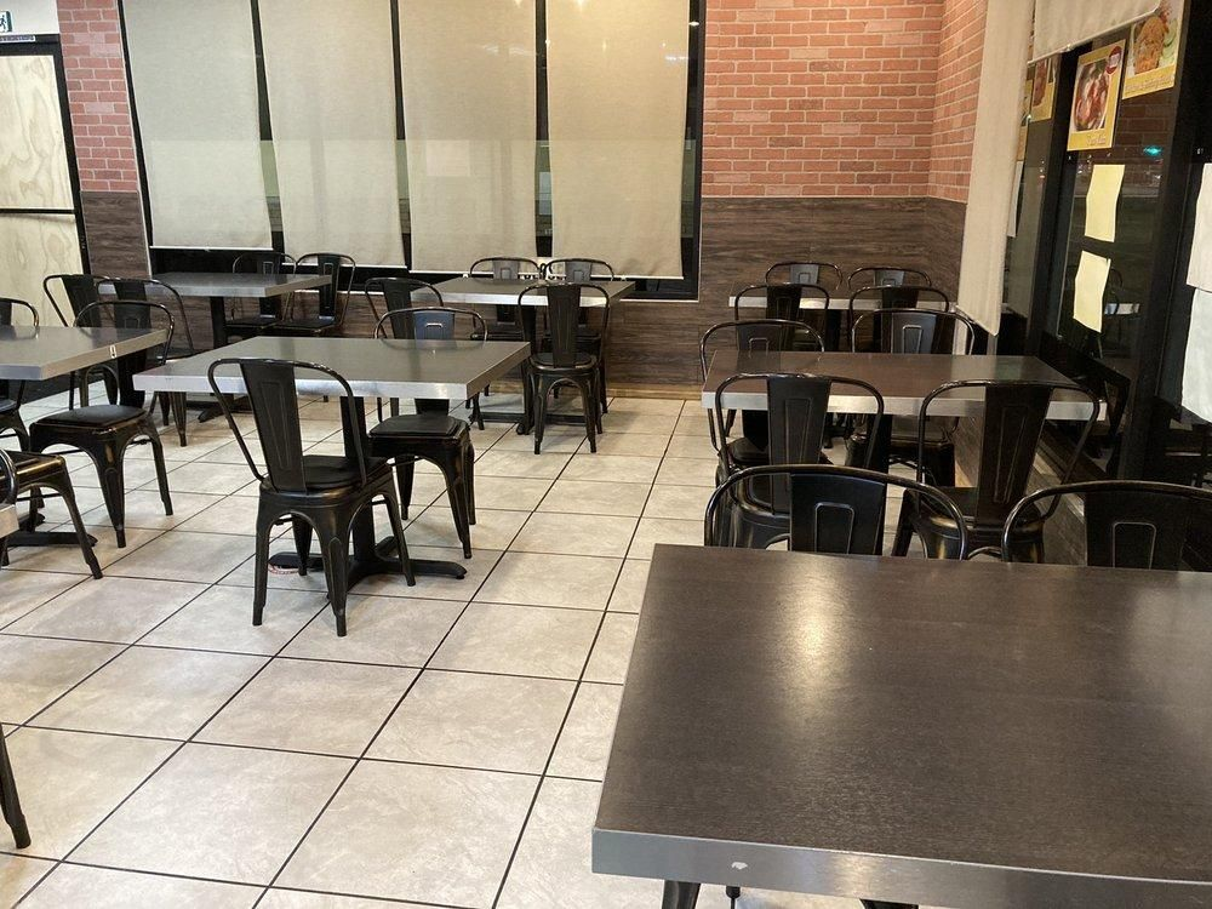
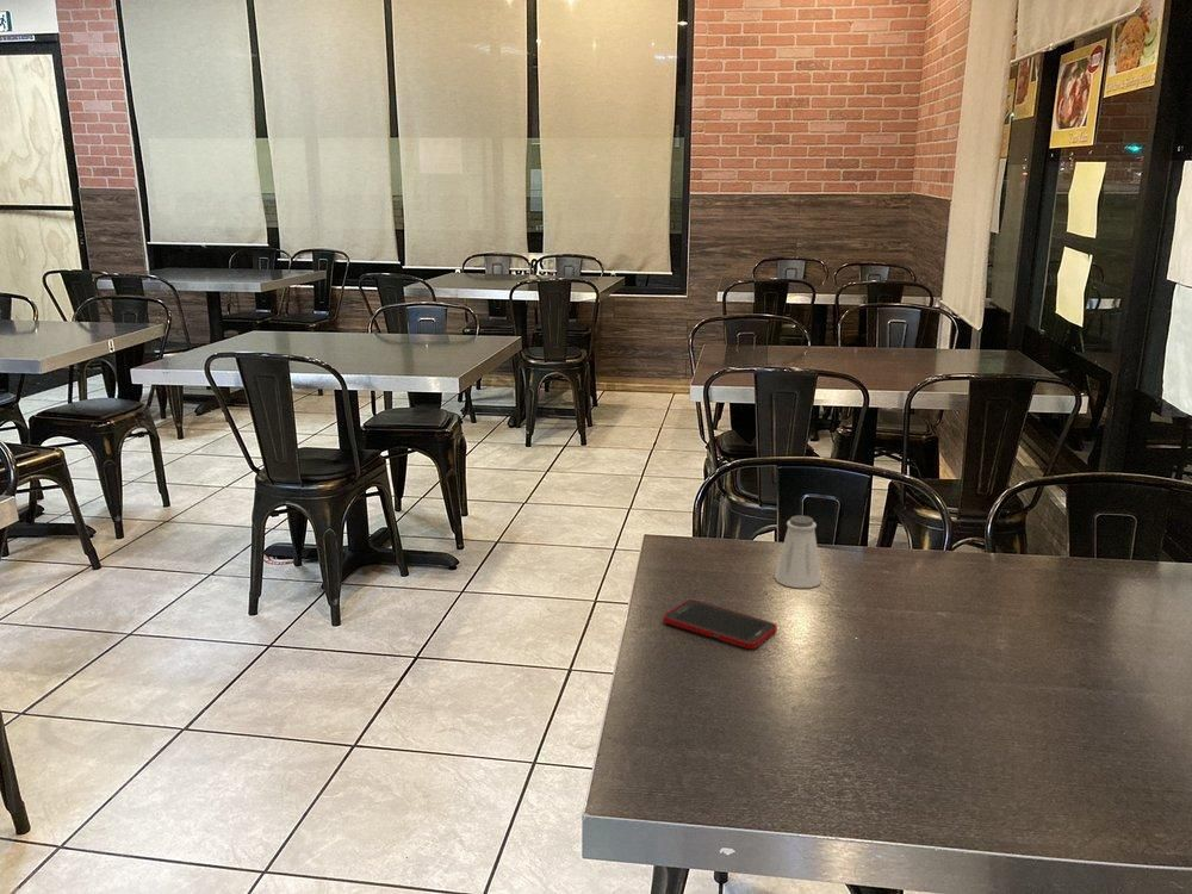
+ saltshaker (800, 548)
+ cell phone (719, 623)
